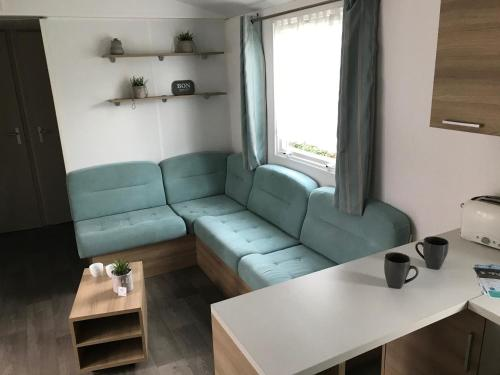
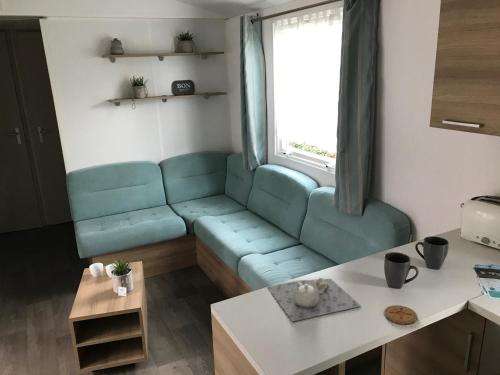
+ coaster (400, 314)
+ teapot (311, 286)
